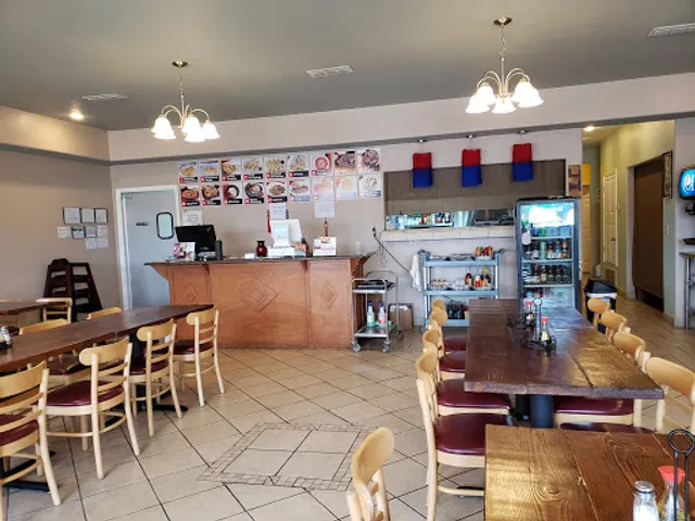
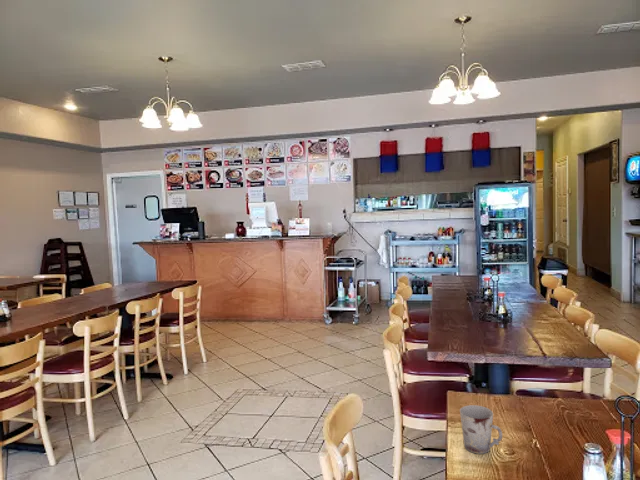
+ cup (482, 431)
